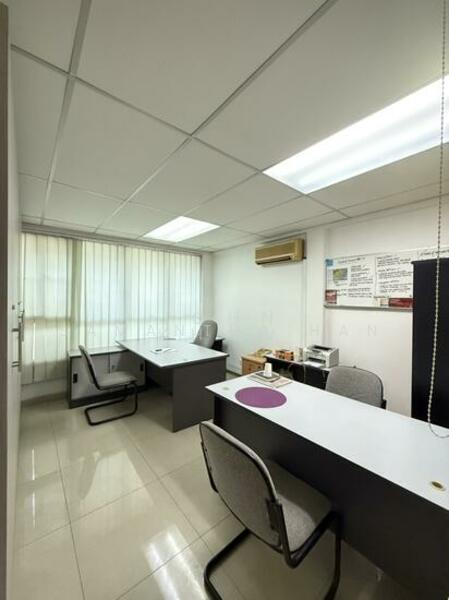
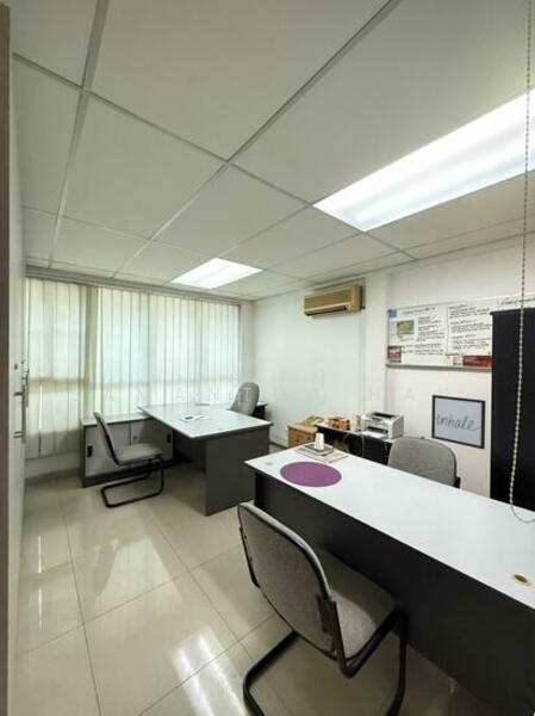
+ wall art (456, 420)
